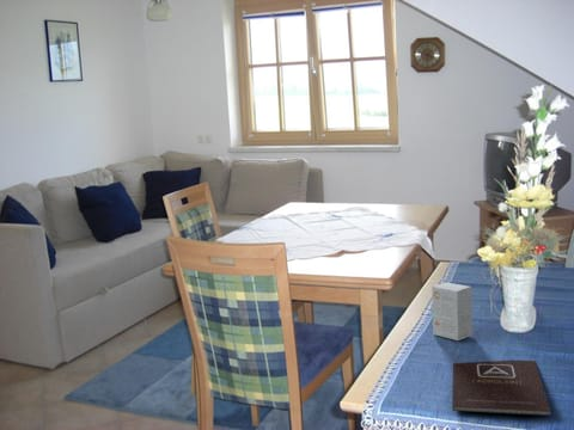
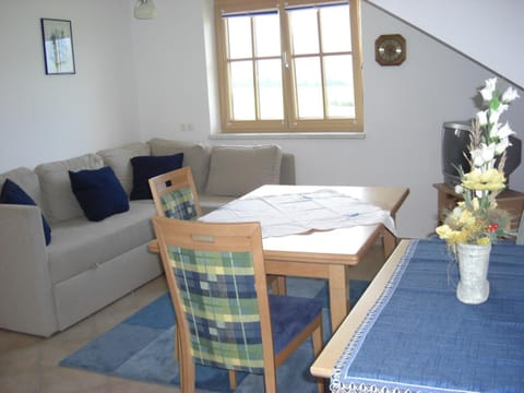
- book (496, 383)
- small box (452, 311)
